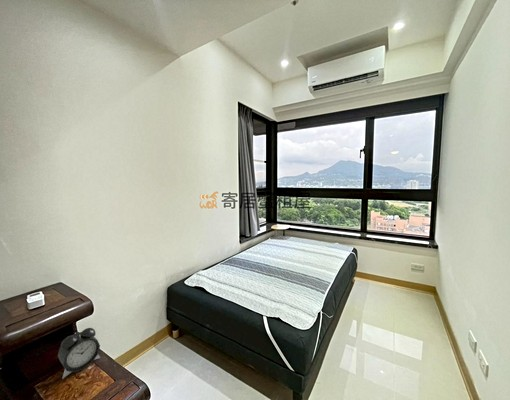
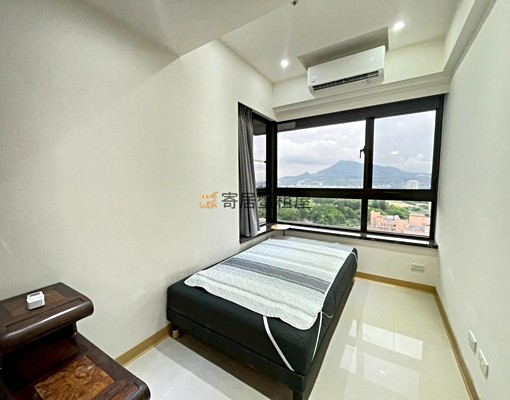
- alarm clock (79, 349)
